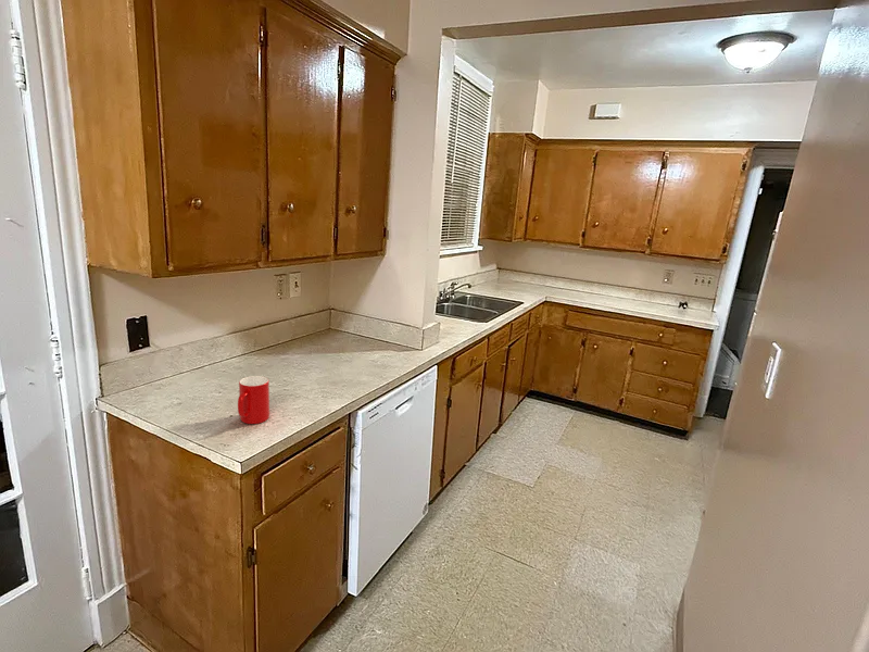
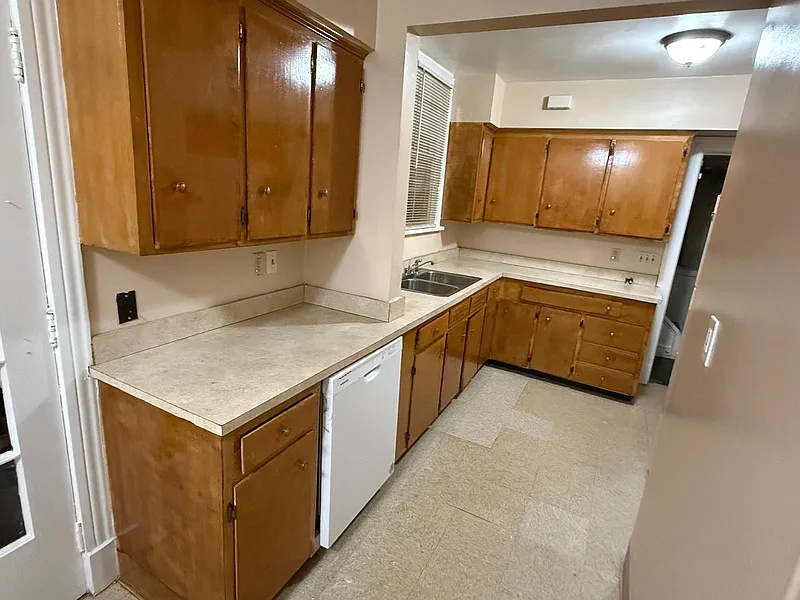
- cup (250, 401)
